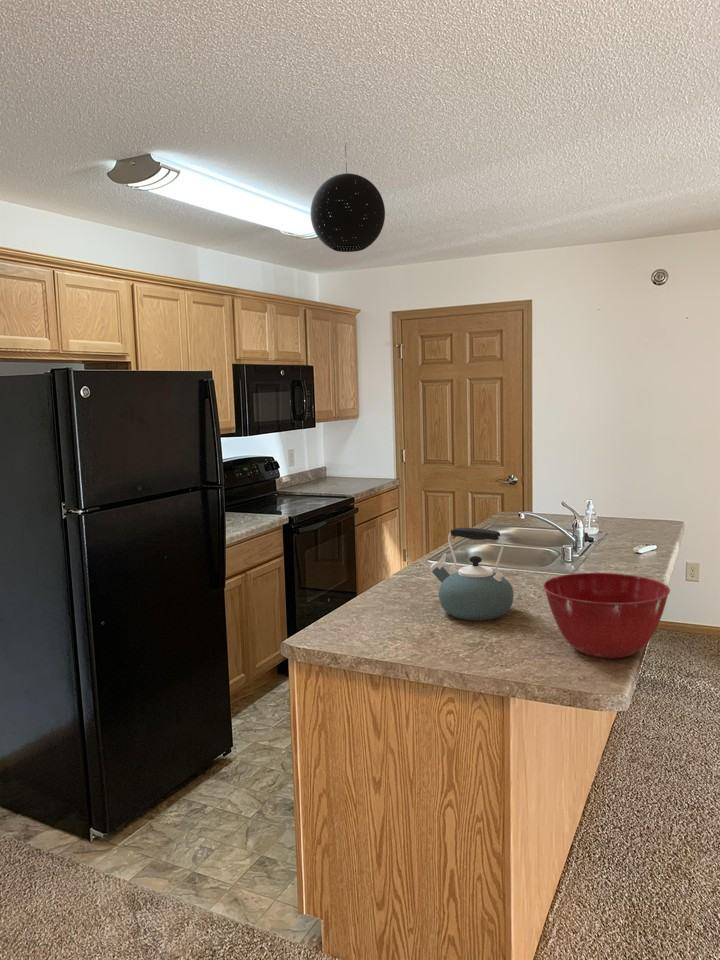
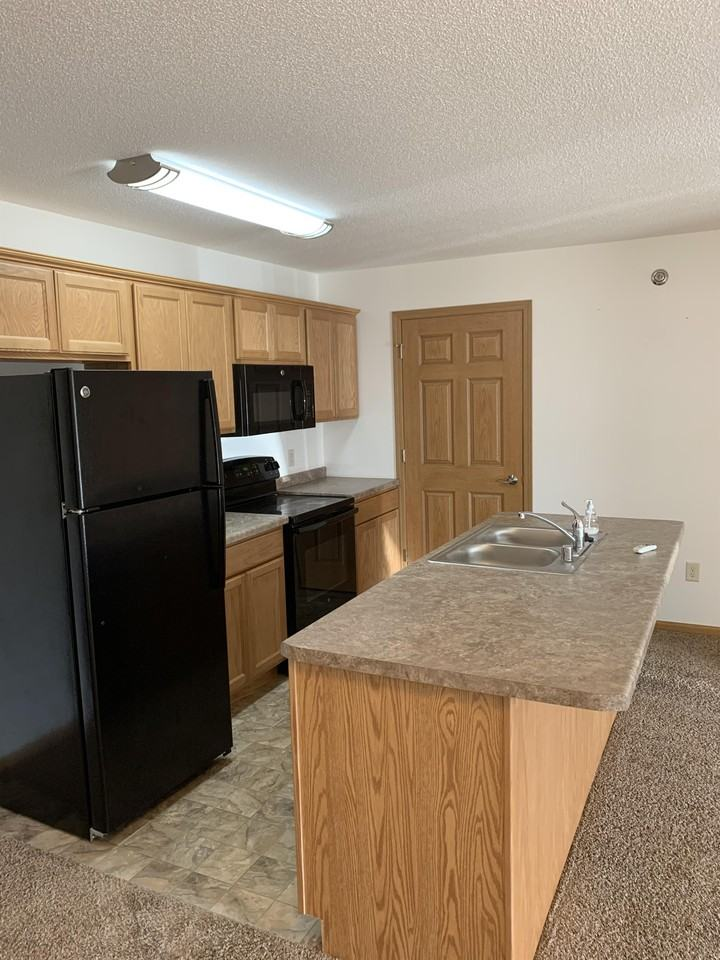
- pendant light (347, 196)
- mixing bowl (604, 617)
- kettle (468, 570)
